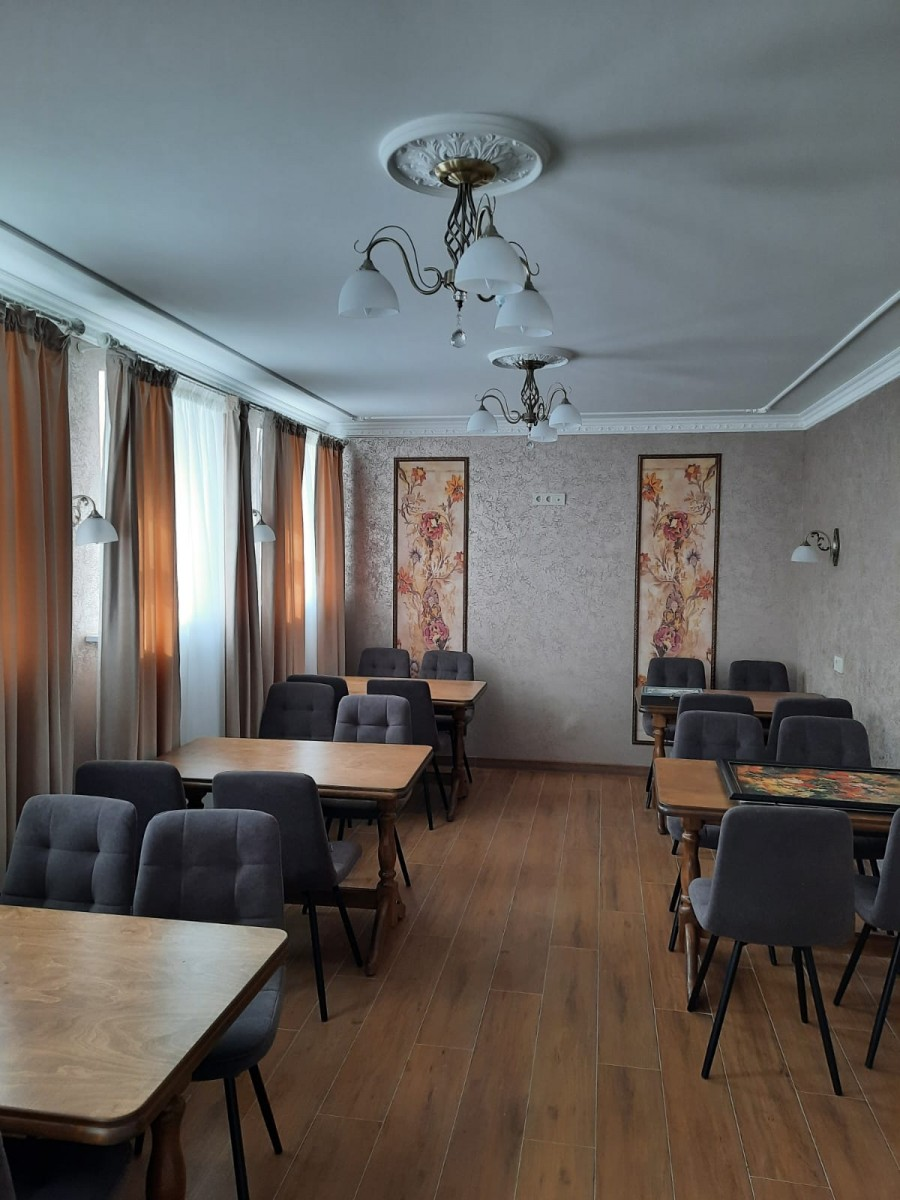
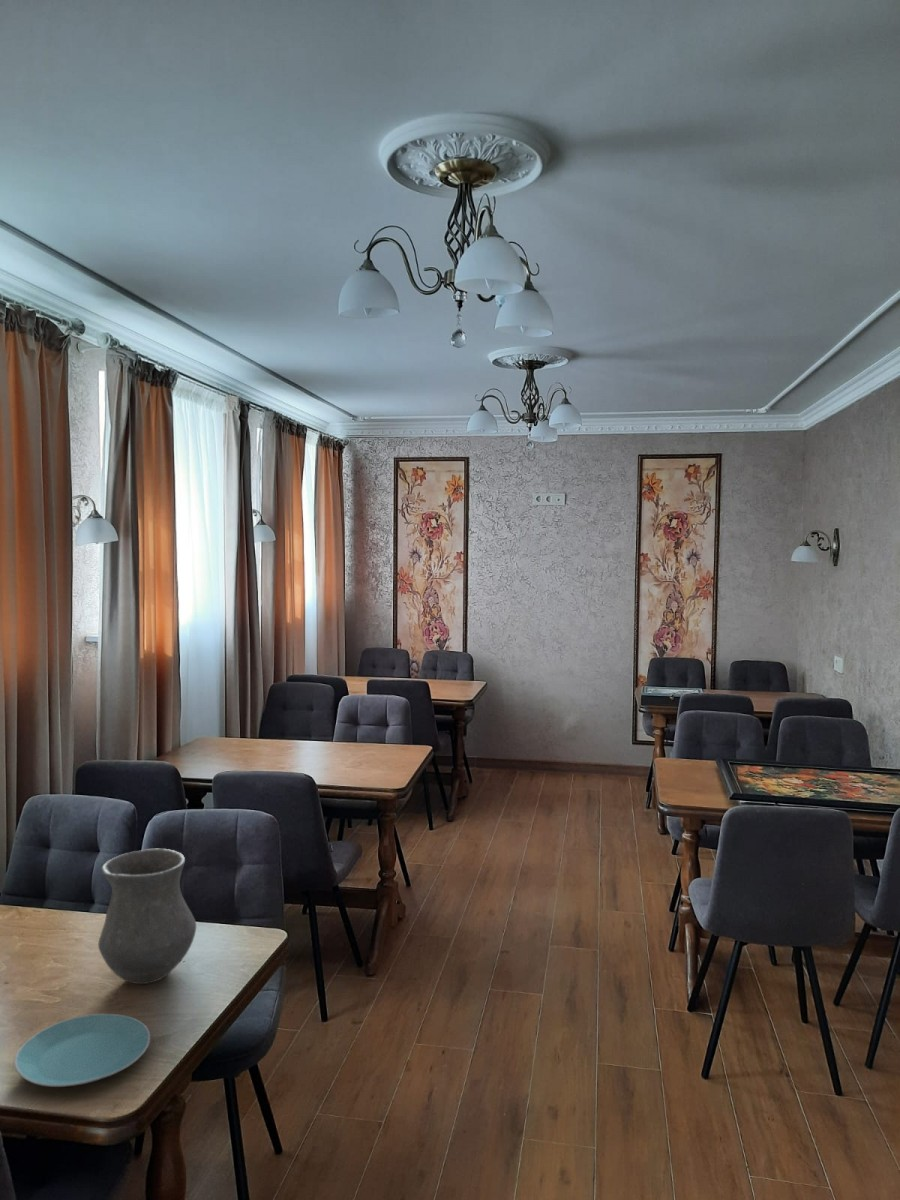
+ vase (148, 918)
+ plate (84, 1053)
